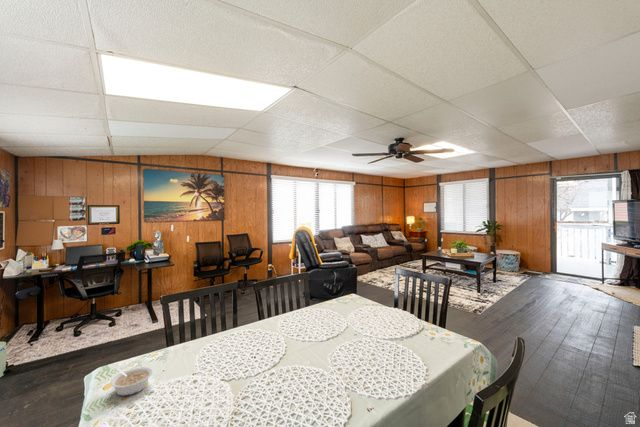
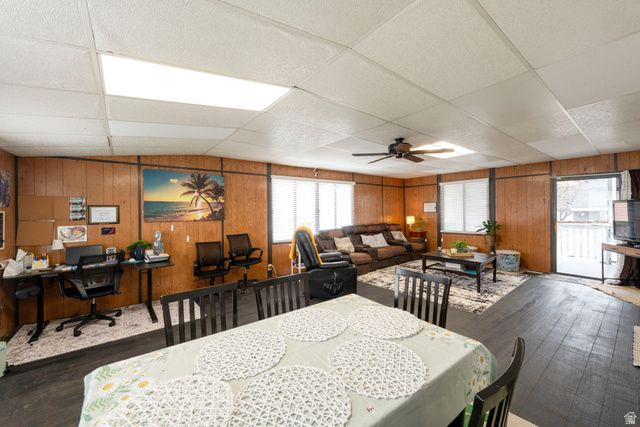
- legume (130, 381)
